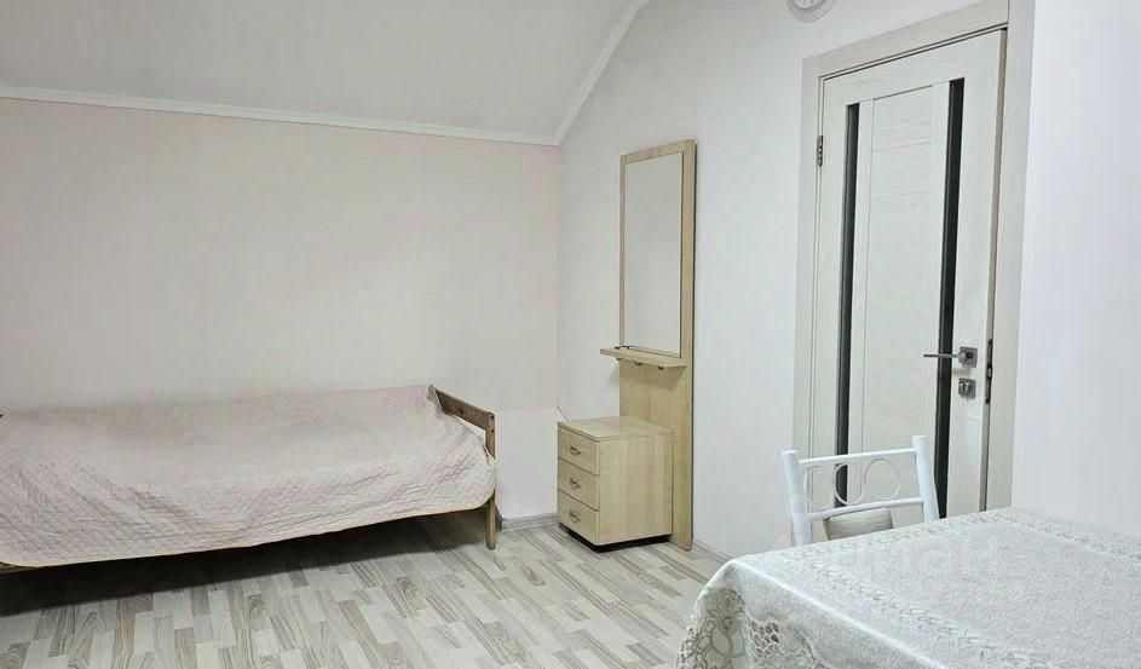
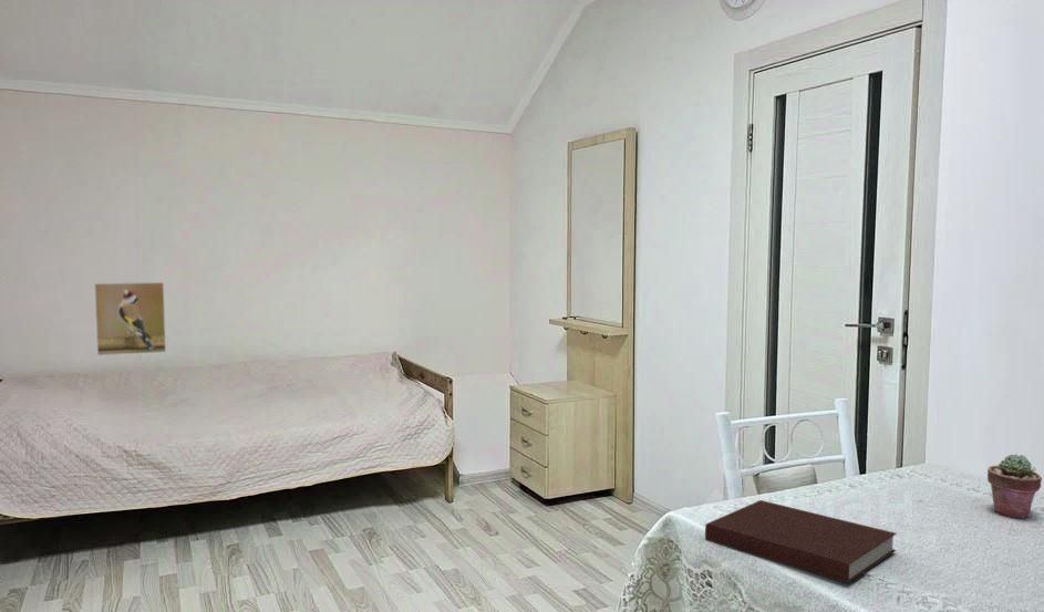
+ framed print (131, 318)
+ potted succulent (1013, 484)
+ notebook (798, 537)
